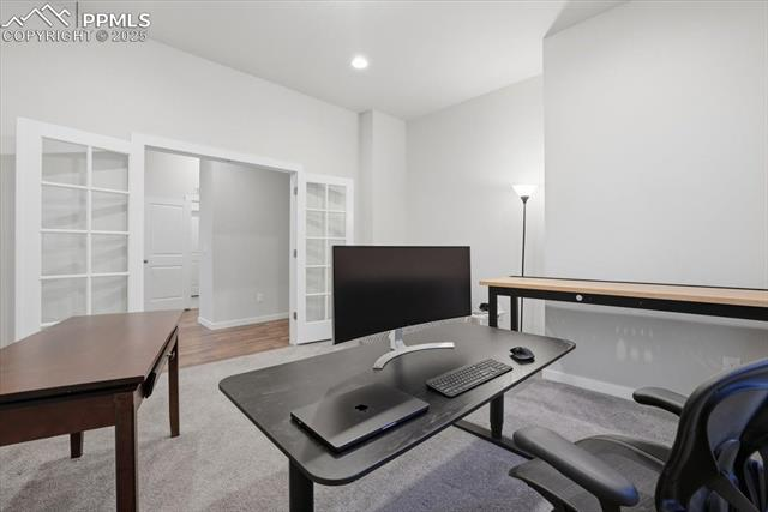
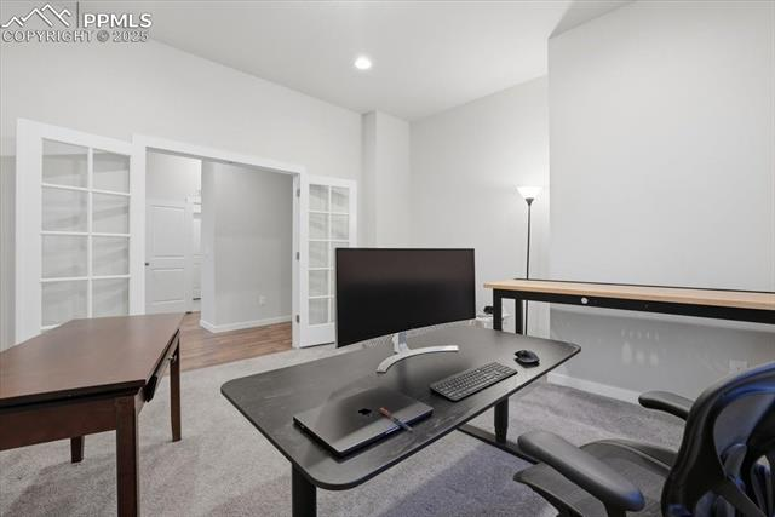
+ pen (395, 418)
